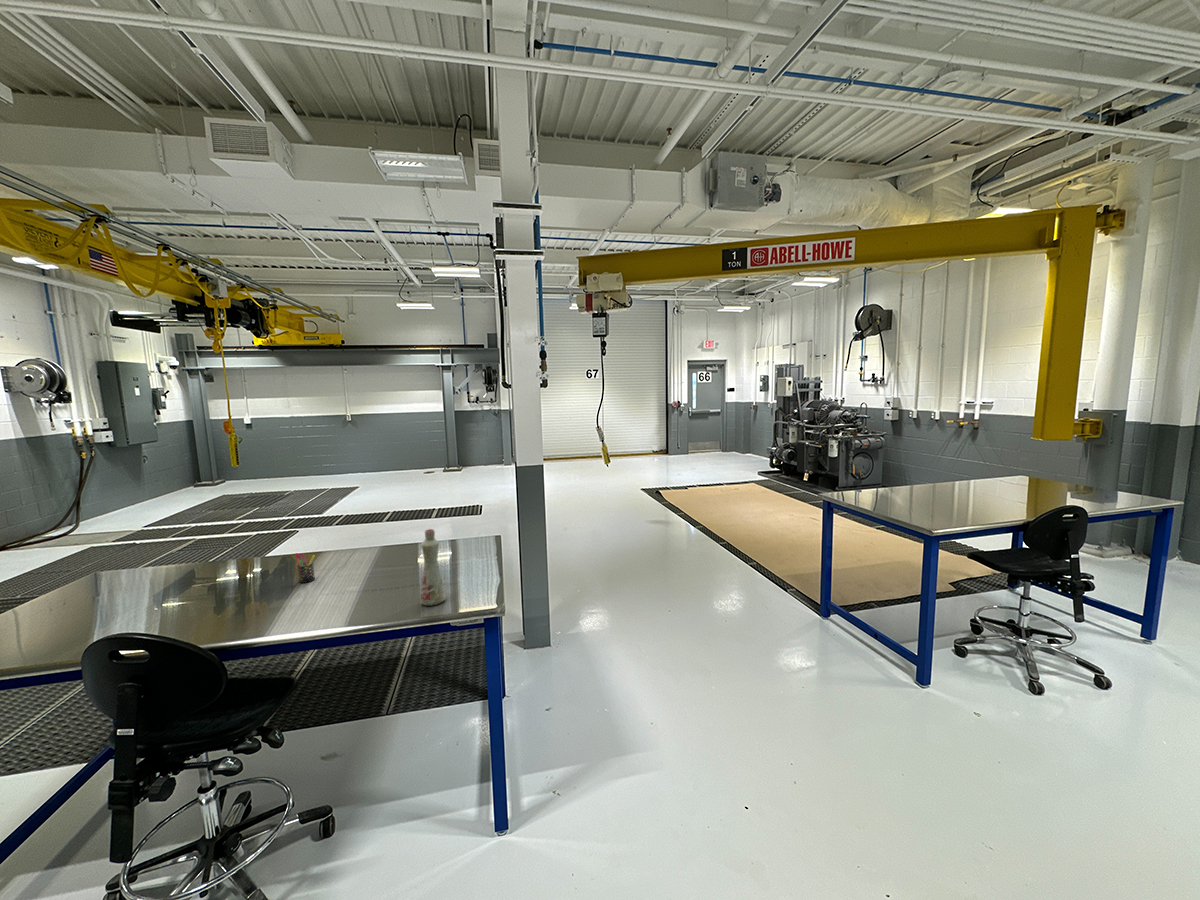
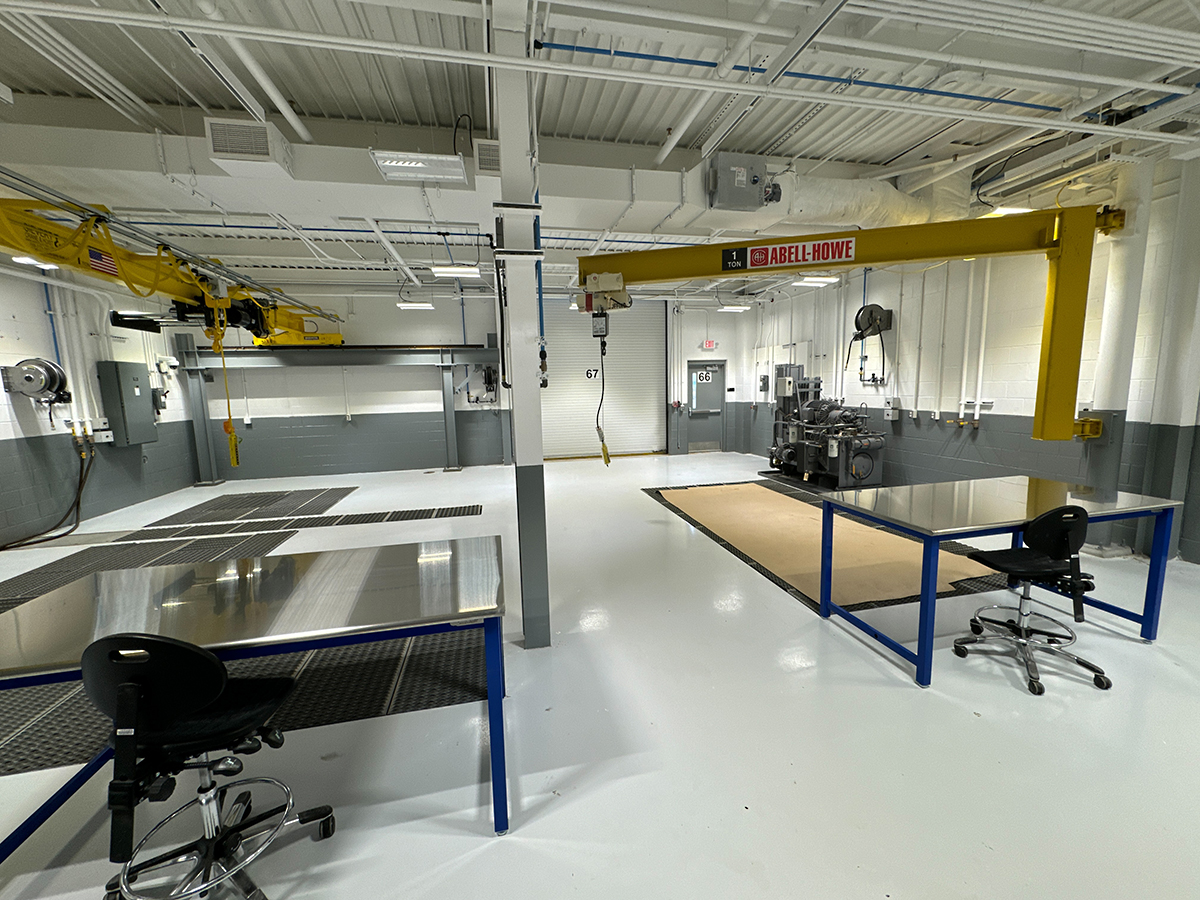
- bottle (431, 565)
- pen holder (303, 567)
